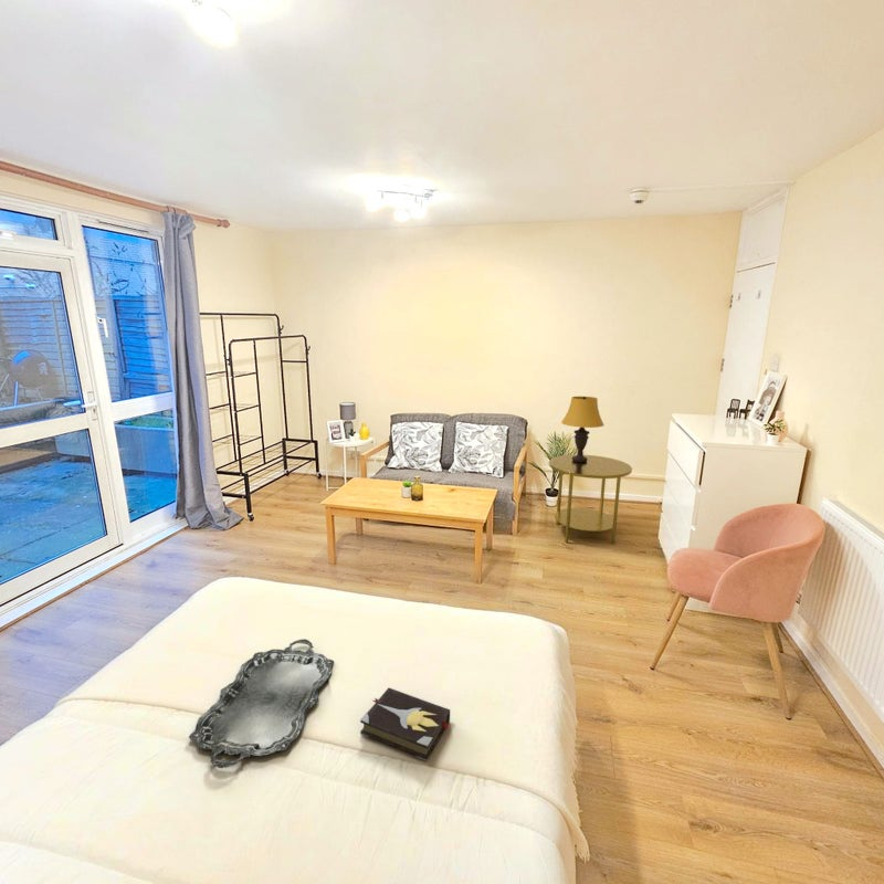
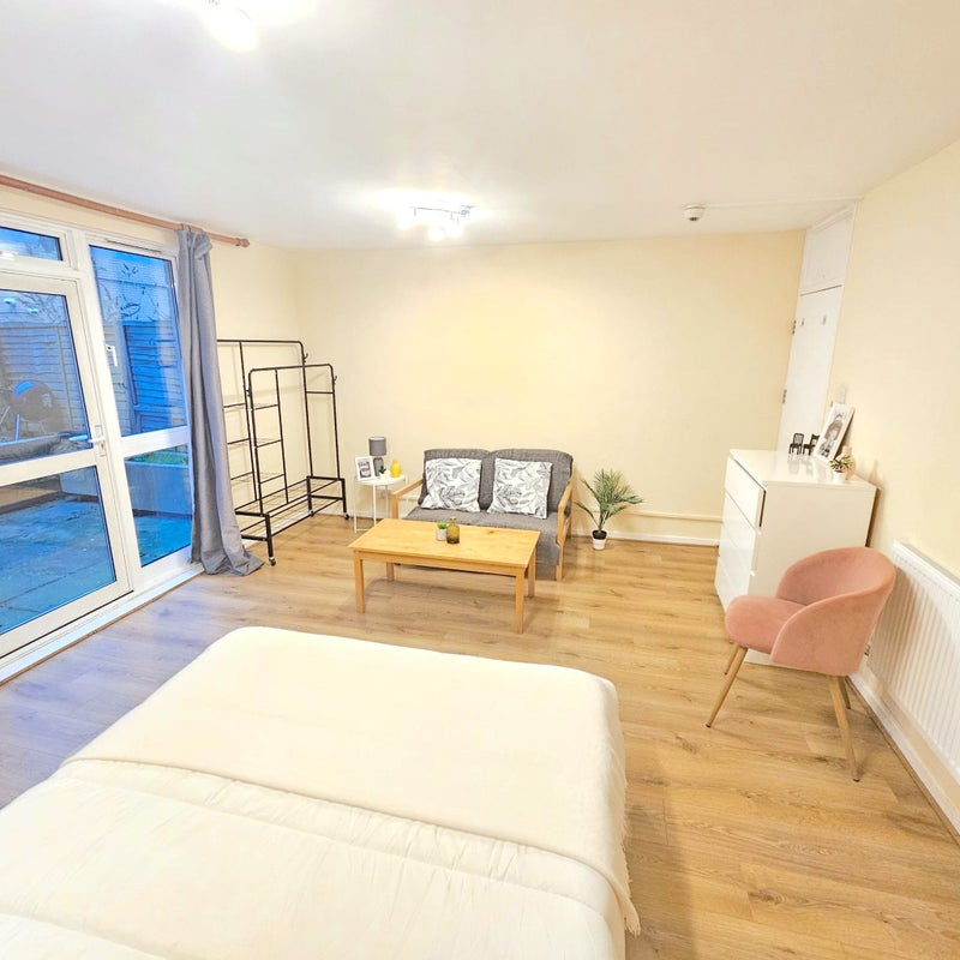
- hardback book (406, 719)
- serving tray (269, 695)
- table lamp (581, 429)
- side table (586, 508)
